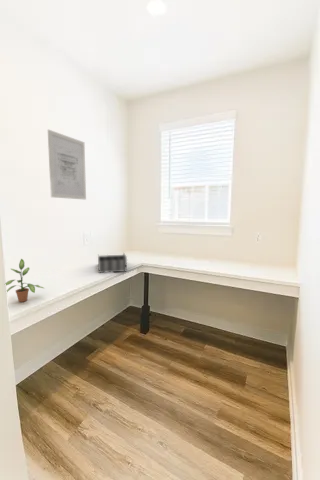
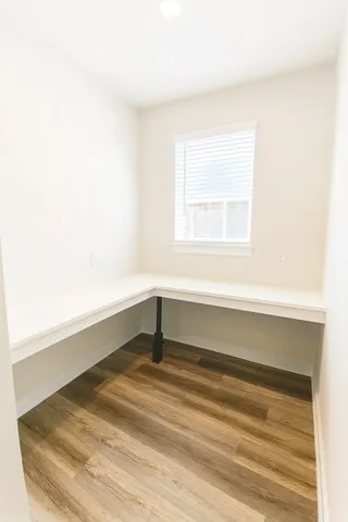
- potted plant (22, 280)
- wall art (68, 168)
- desk organizer (111, 260)
